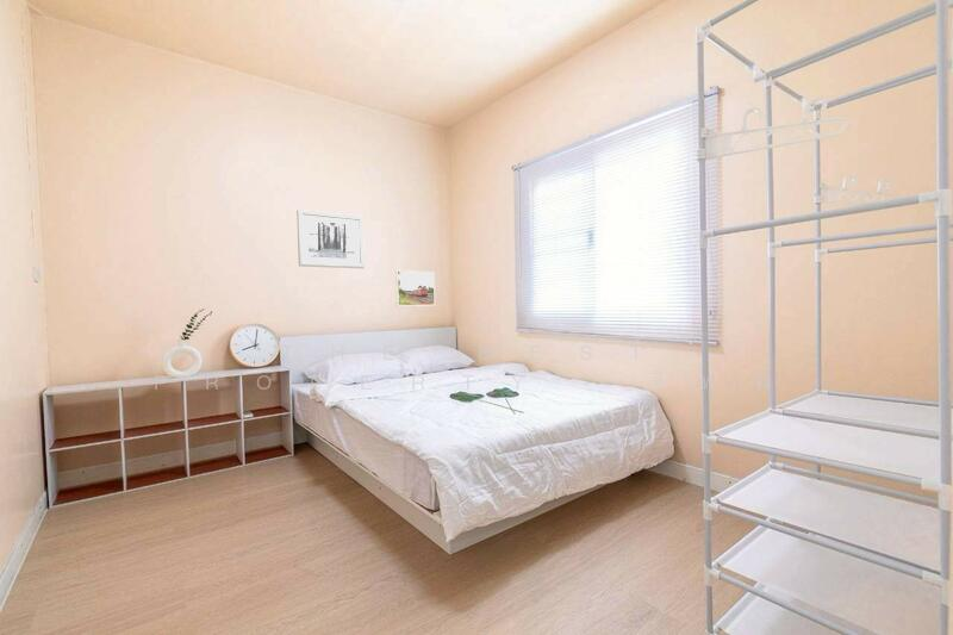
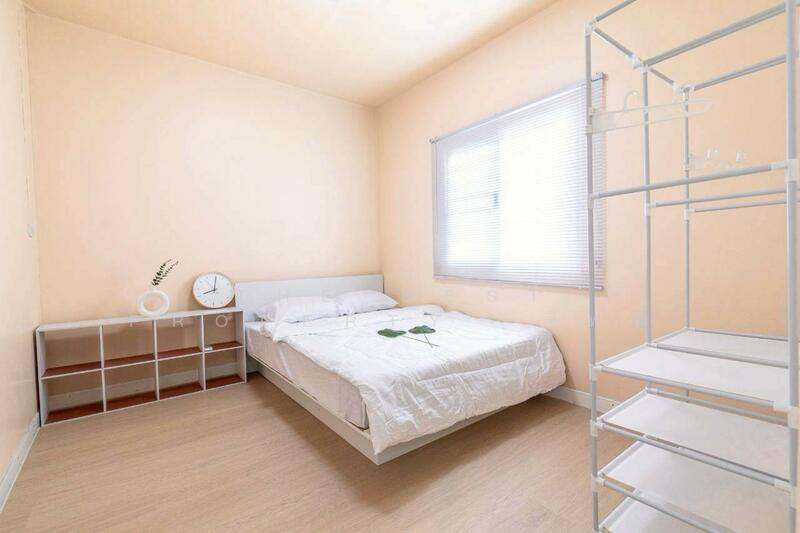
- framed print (416, 288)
- wall art (331, 239)
